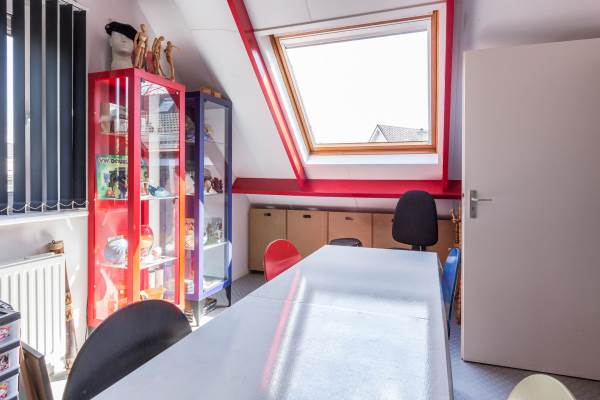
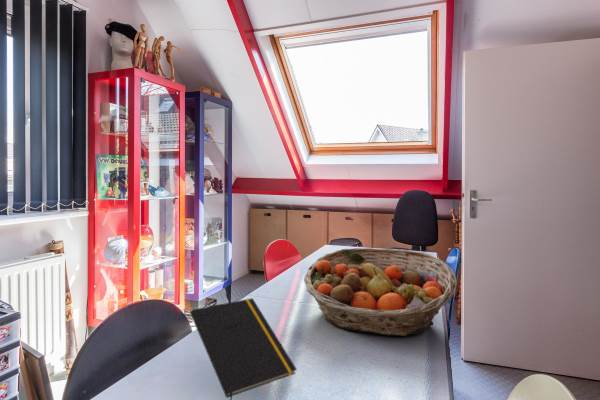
+ fruit basket (376, 286)
+ notepad (241, 347)
